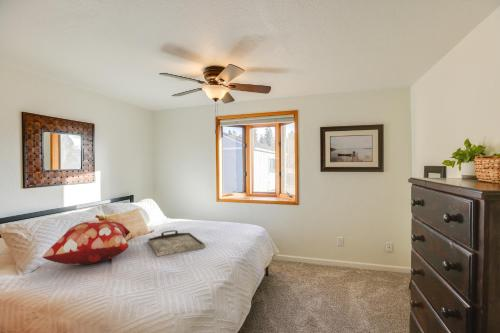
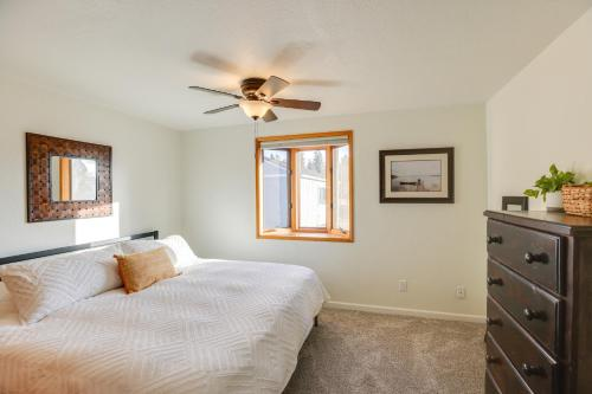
- serving tray (175, 240)
- decorative pillow (92, 242)
